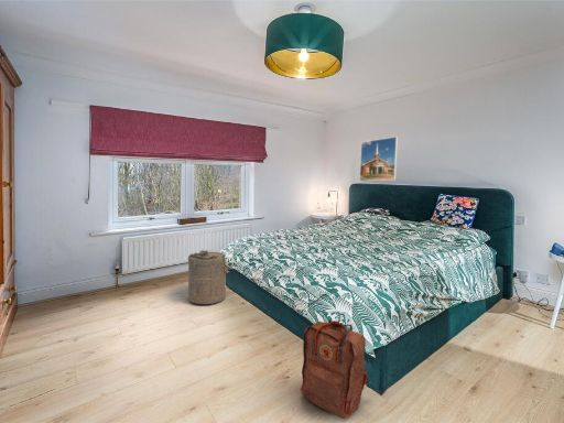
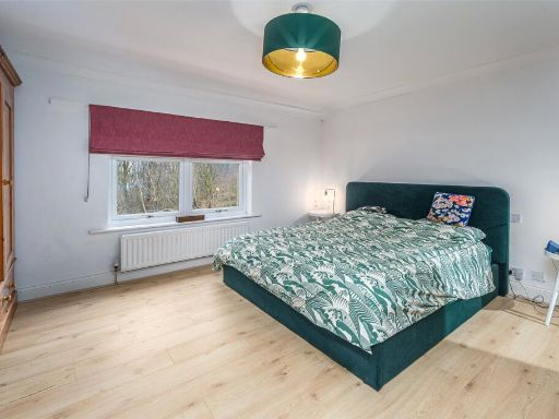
- backpack (332, 359)
- laundry hamper (207, 273)
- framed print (377, 160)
